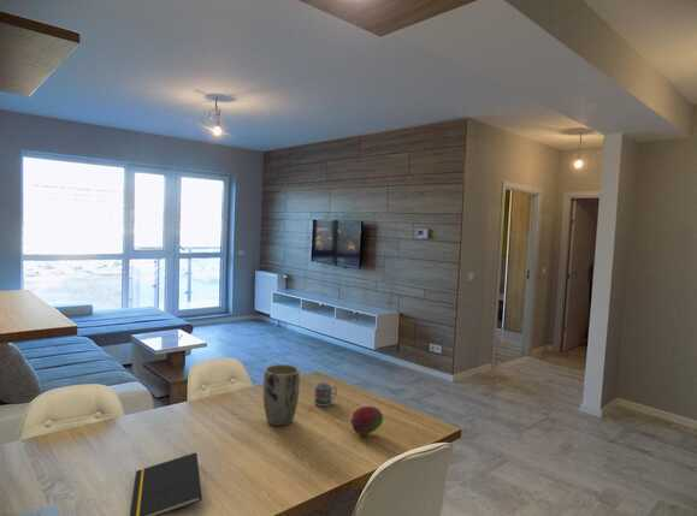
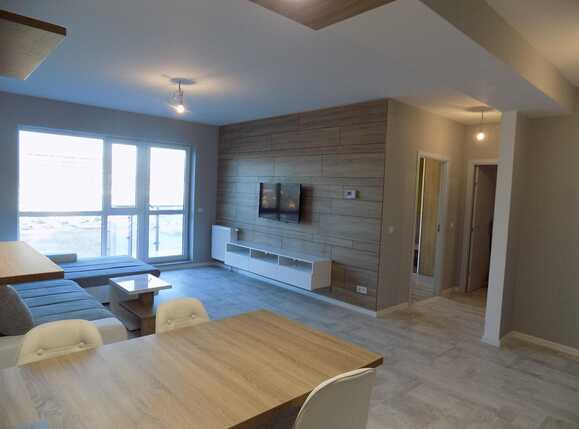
- plant pot (280, 395)
- cup (325, 393)
- notepad (166, 485)
- fruit (367, 420)
